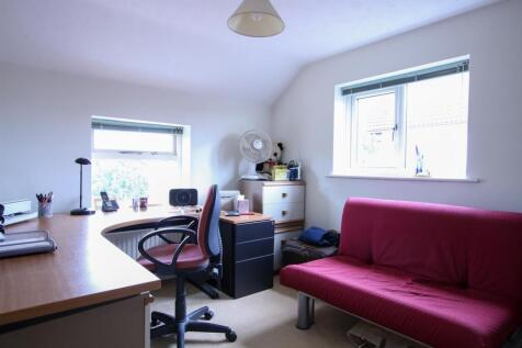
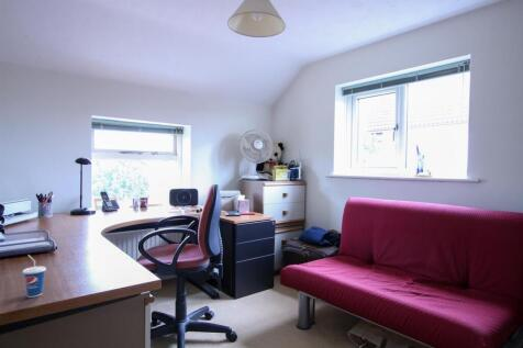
+ cup (34, 274)
